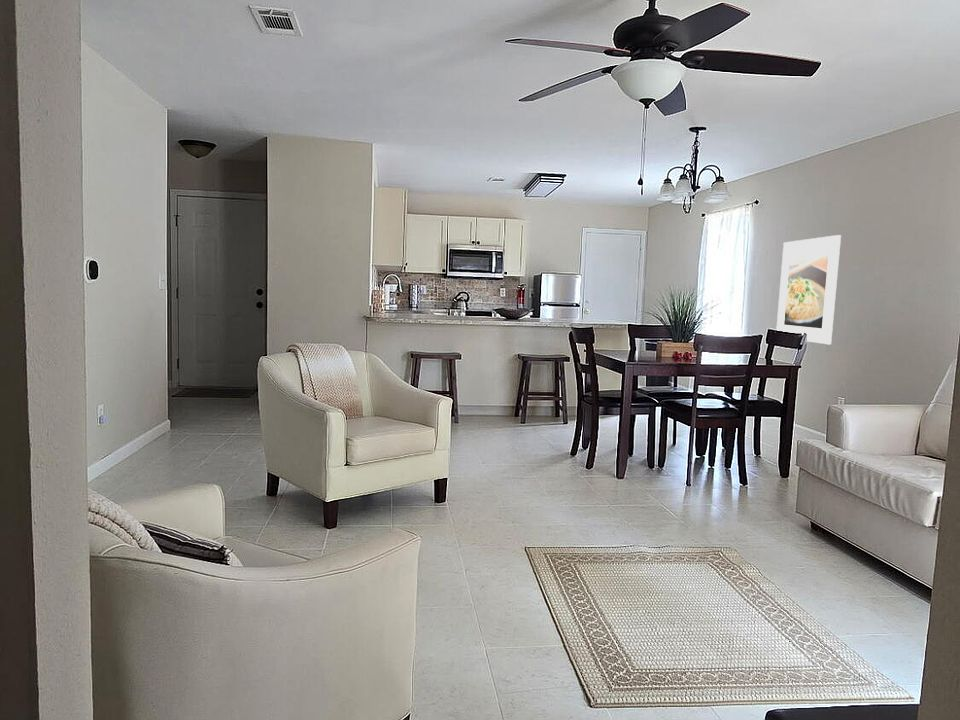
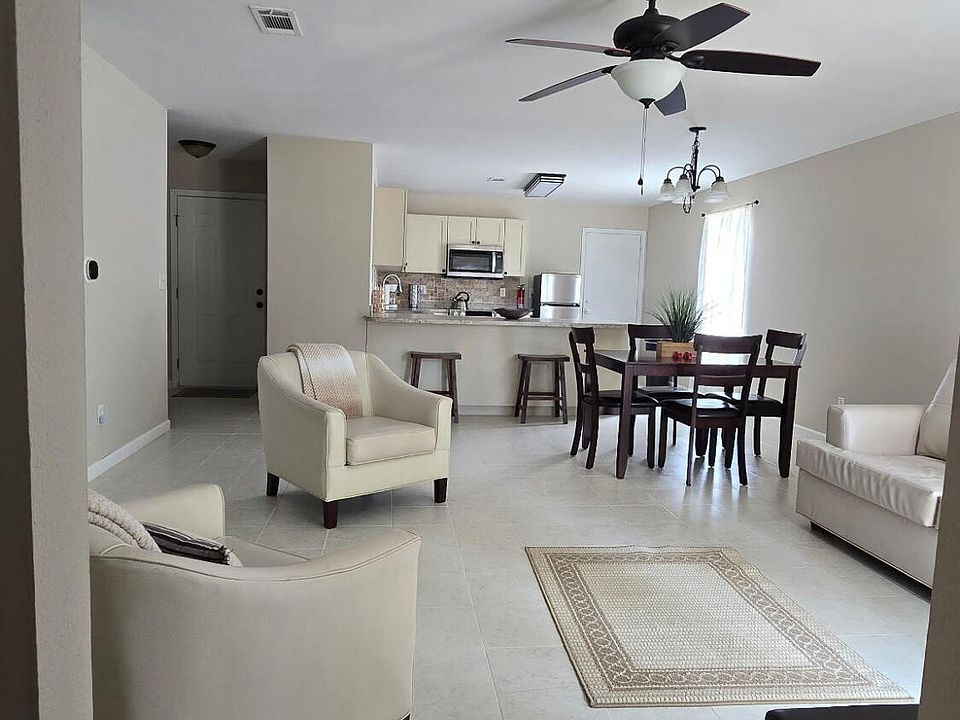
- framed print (805, 290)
